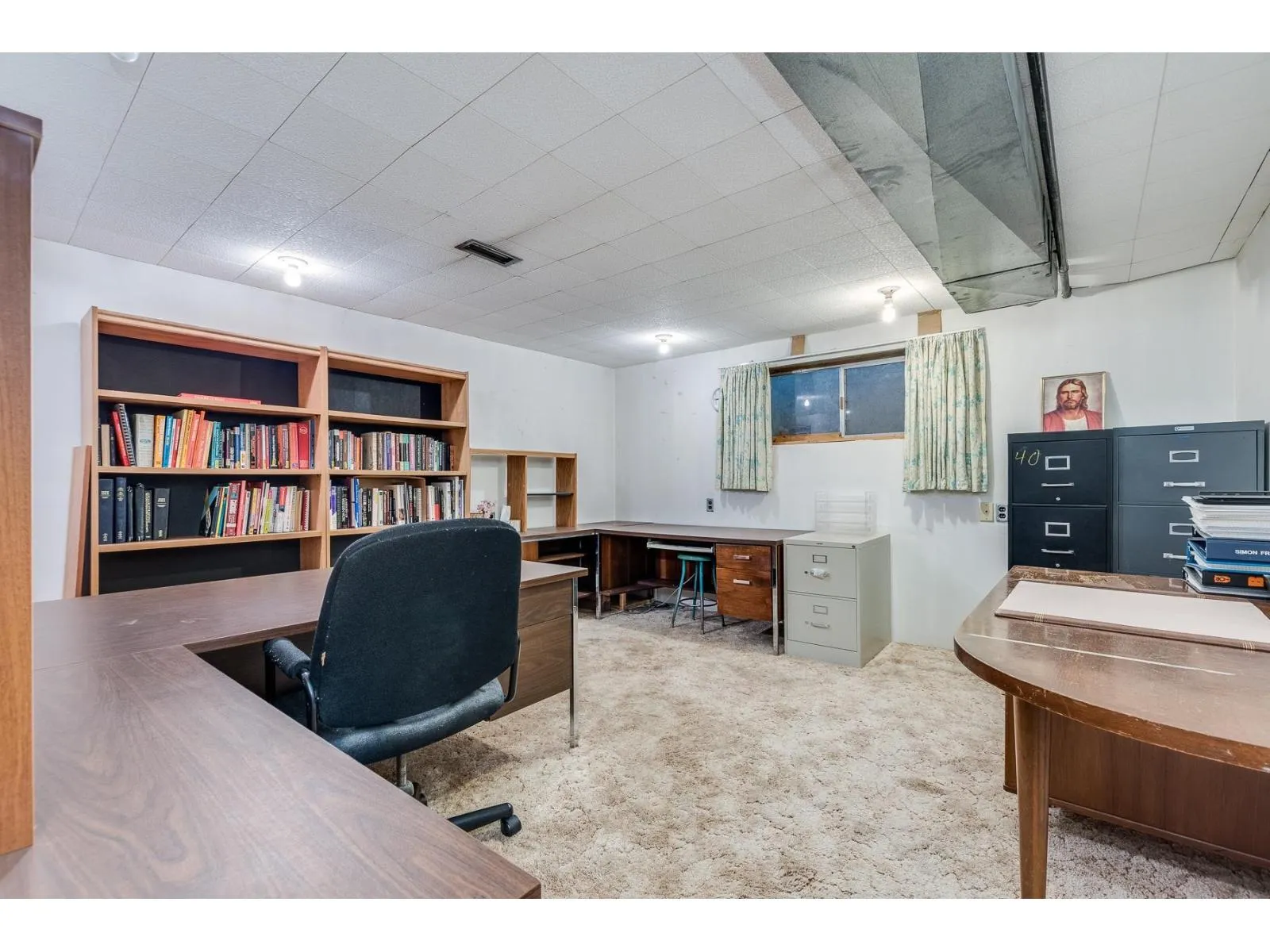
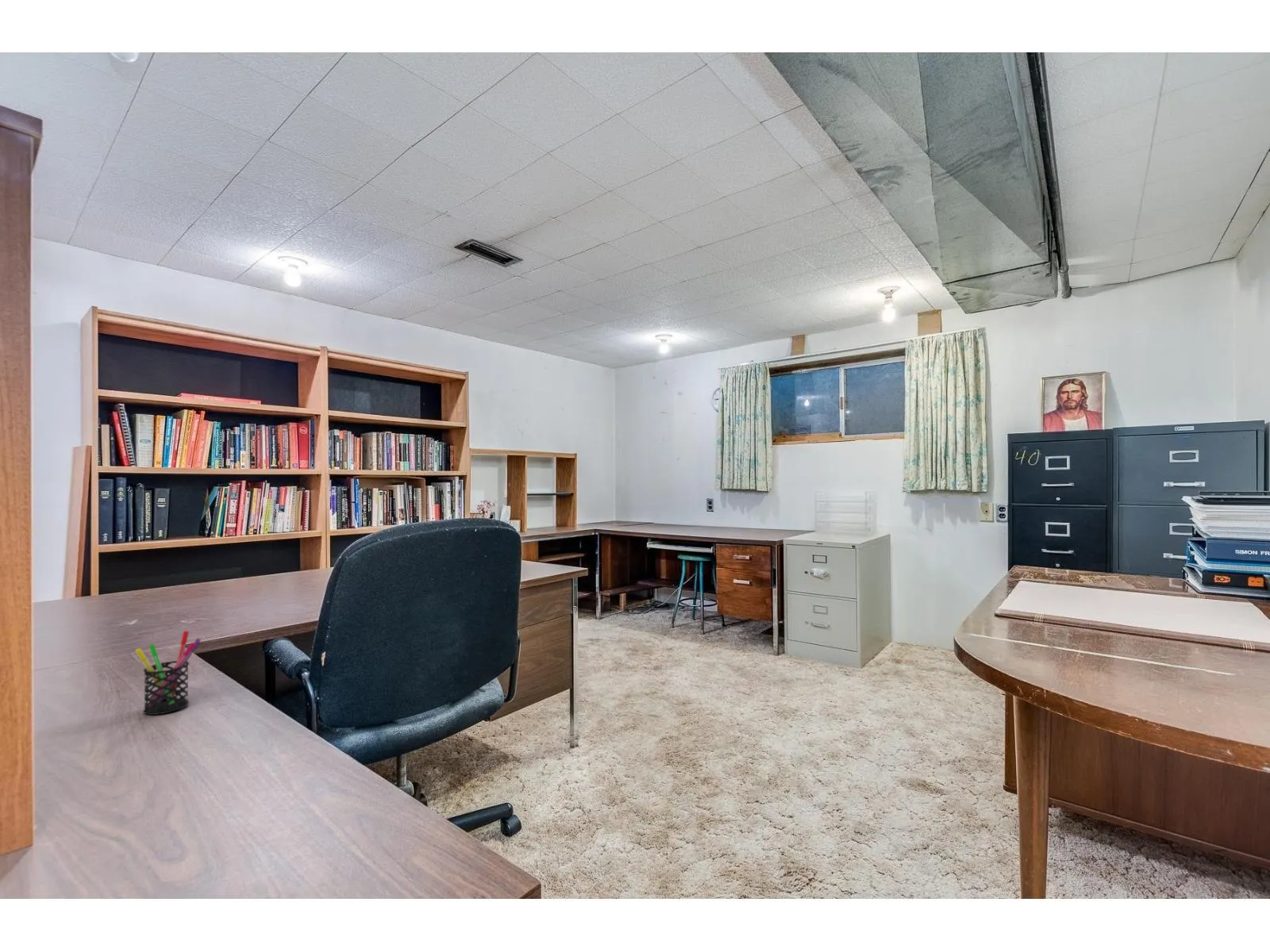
+ pen holder (166, 670)
